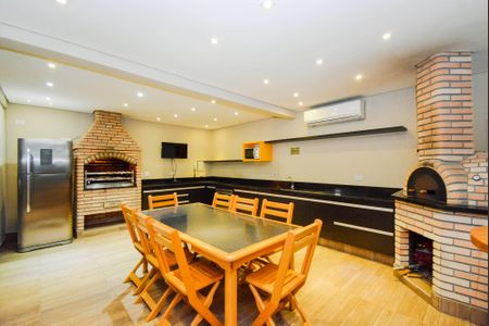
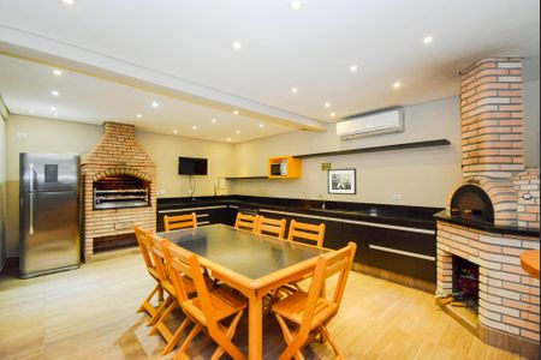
+ wall art (340, 181)
